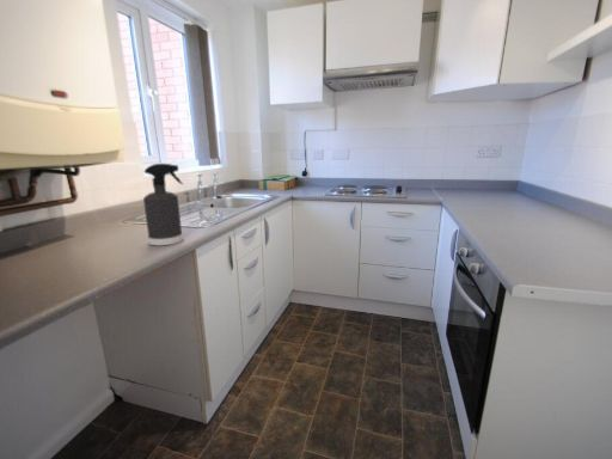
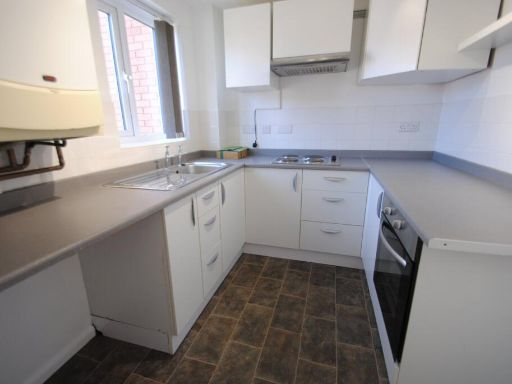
- spray bottle (164, 202)
